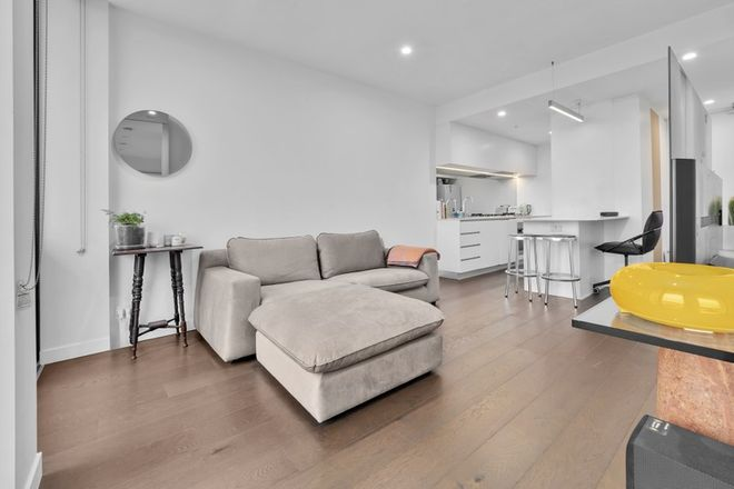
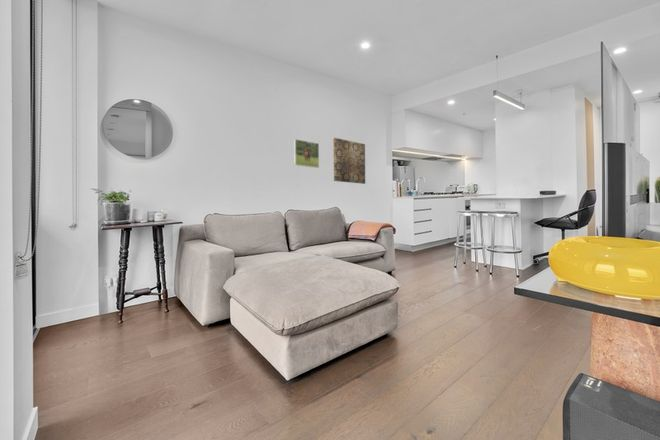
+ wall art (349, 161)
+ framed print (306, 153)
